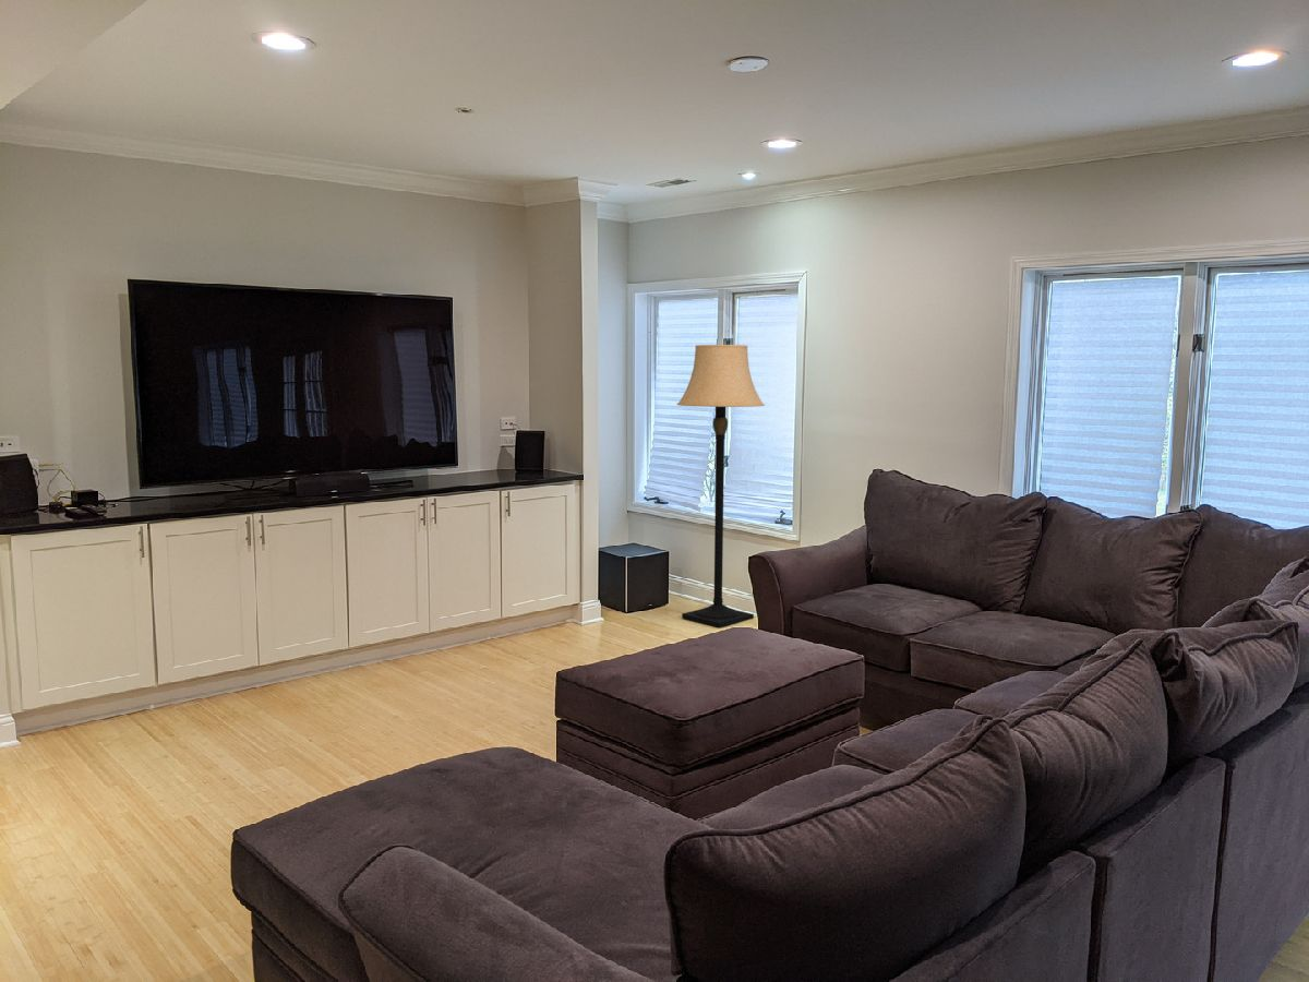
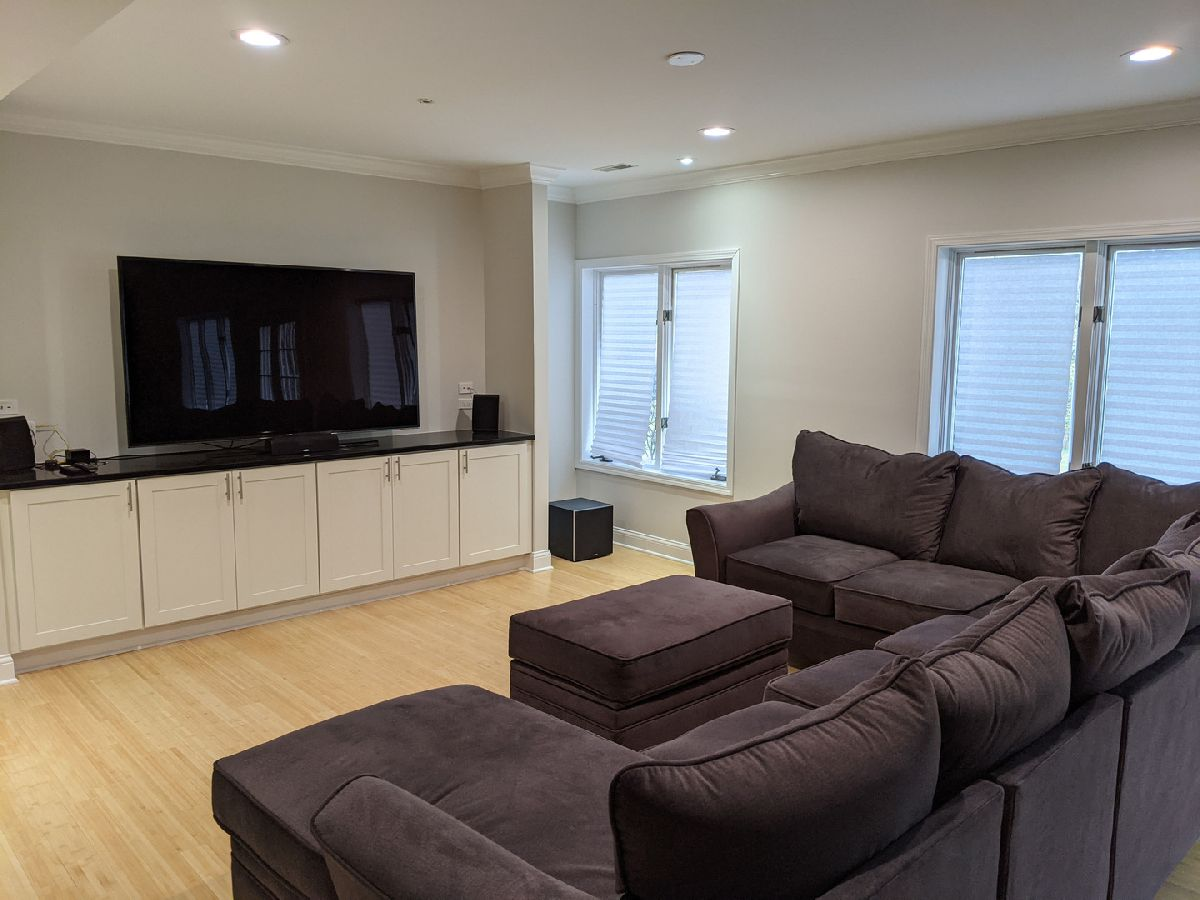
- lamp (719, 483)
